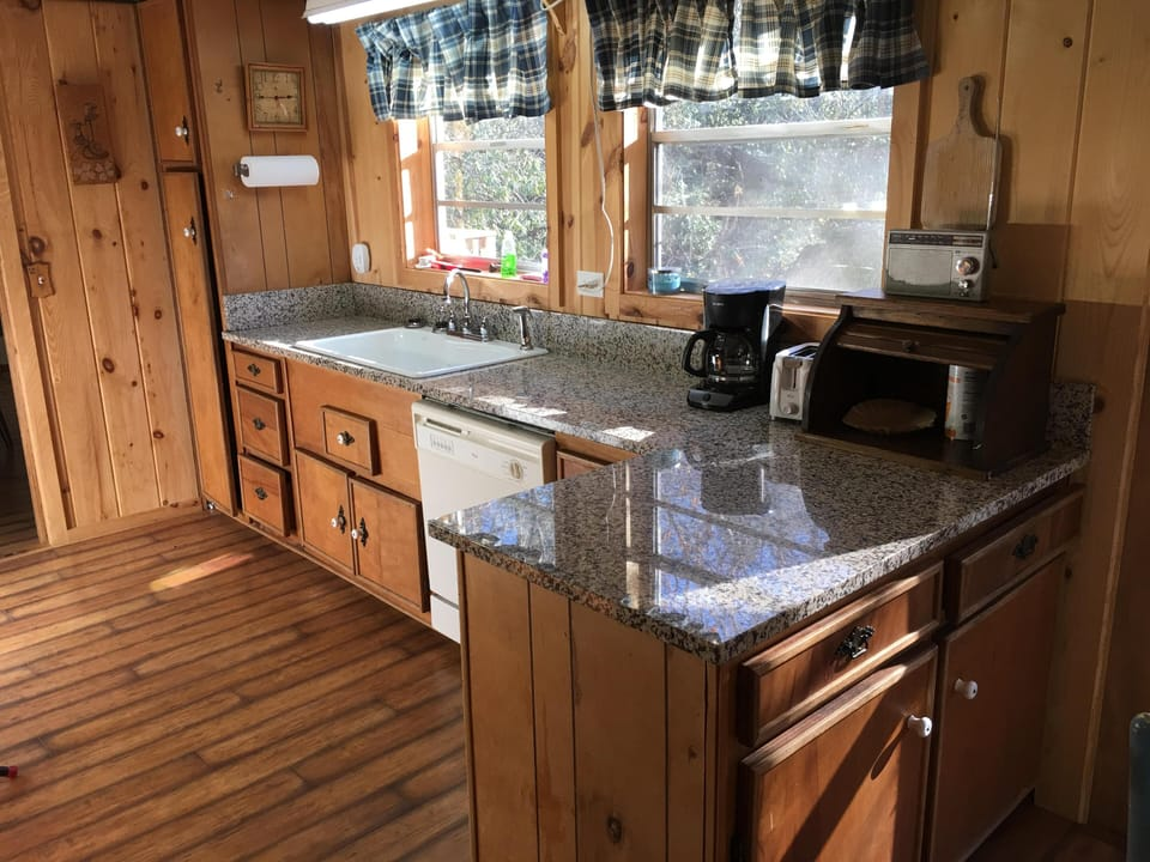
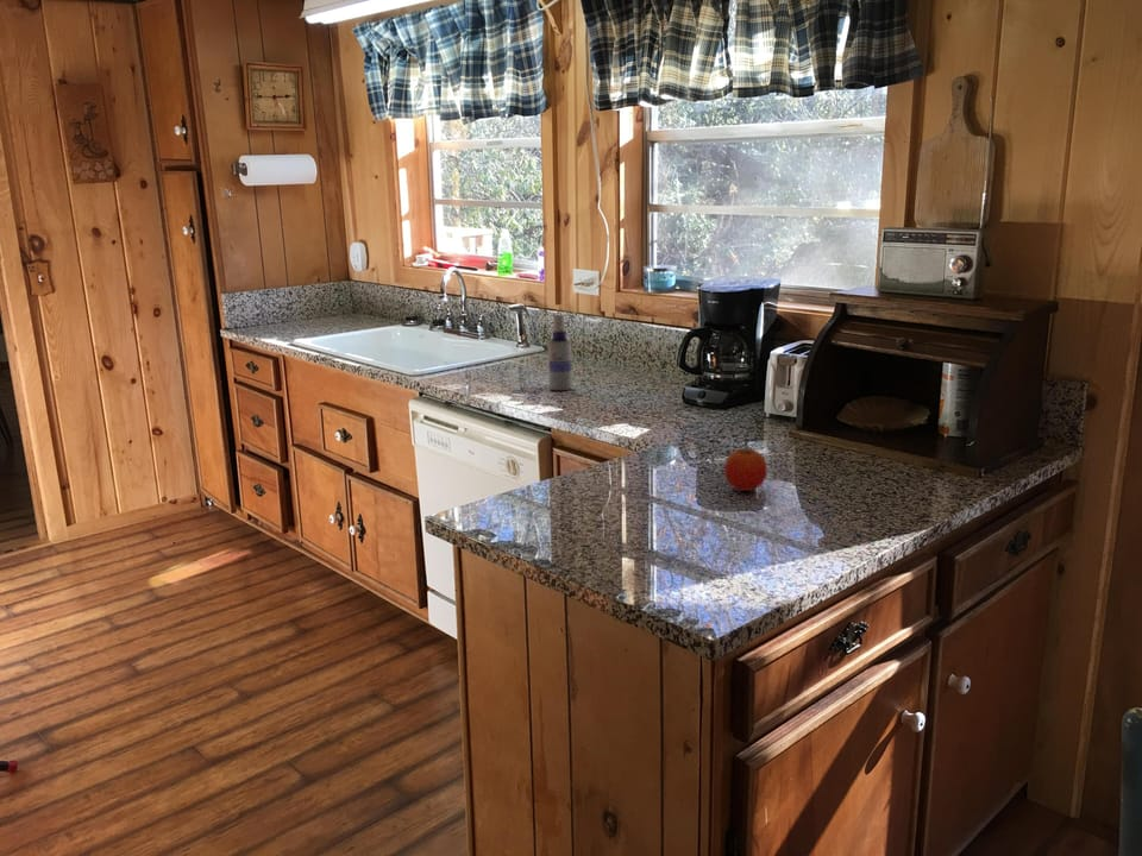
+ spray bottle (559, 352)
+ fruit (746, 462)
